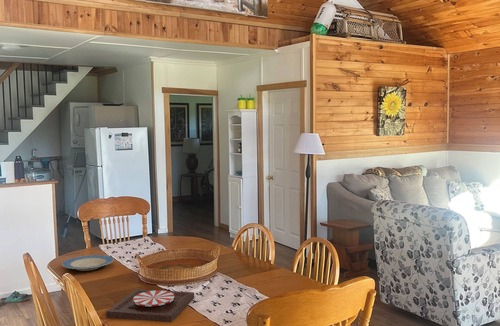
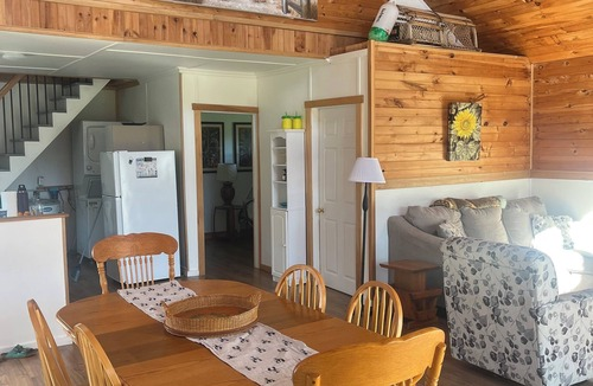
- plate (152, 302)
- plate (88, 264)
